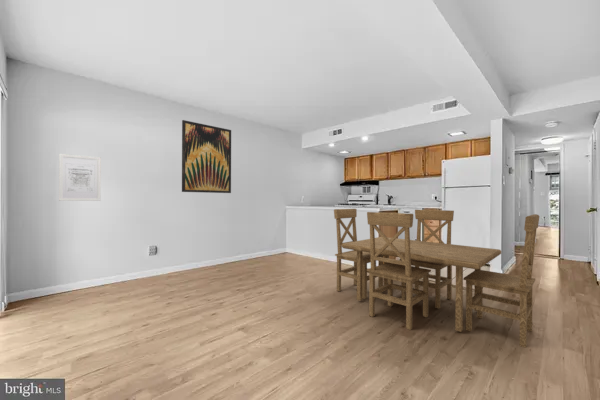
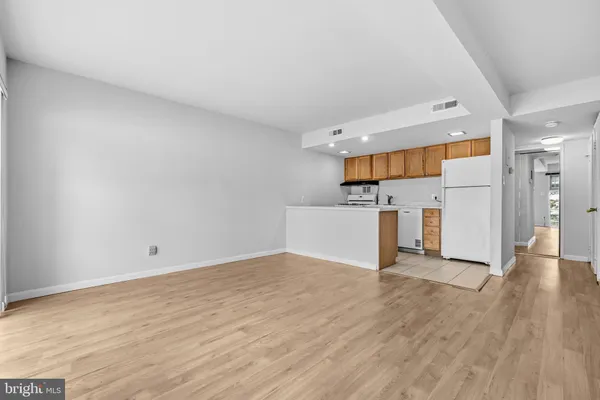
- wall art (208, 159)
- dining set (416, 259)
- wall art (80, 178)
